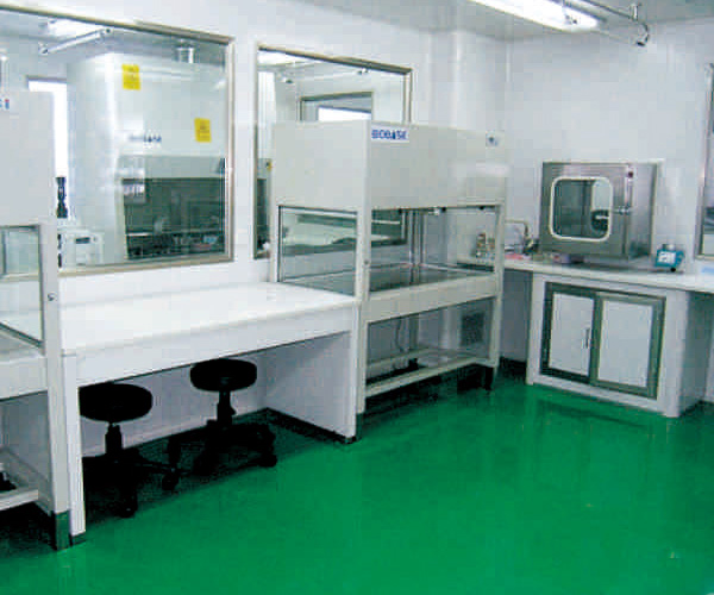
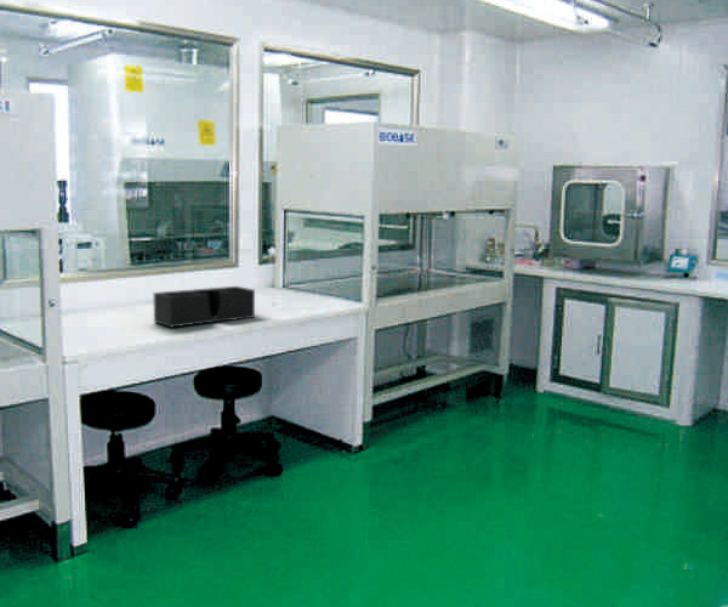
+ desk organizer (205, 305)
